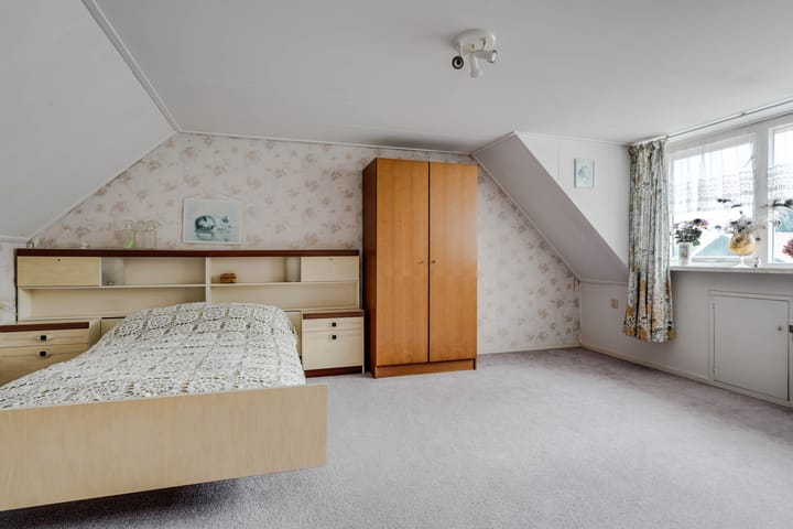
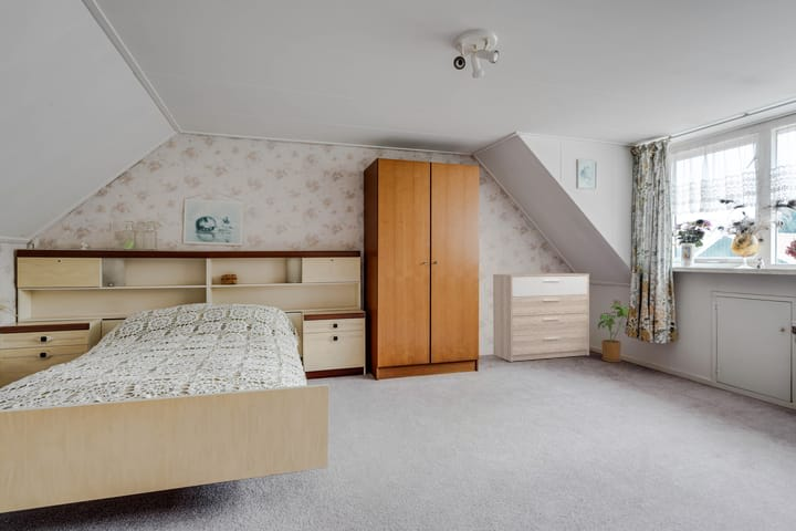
+ house plant (611, 333)
+ sideboard (541, 314)
